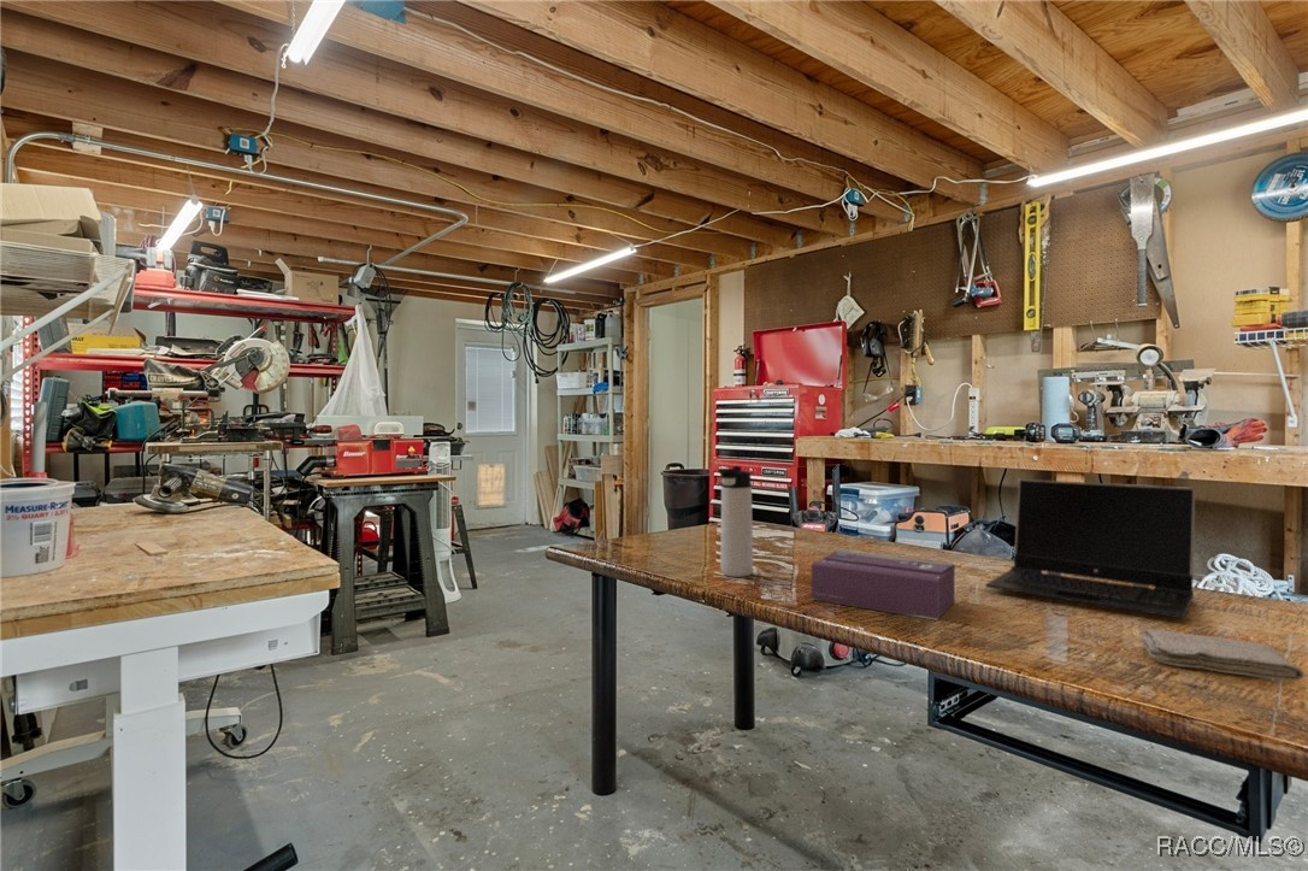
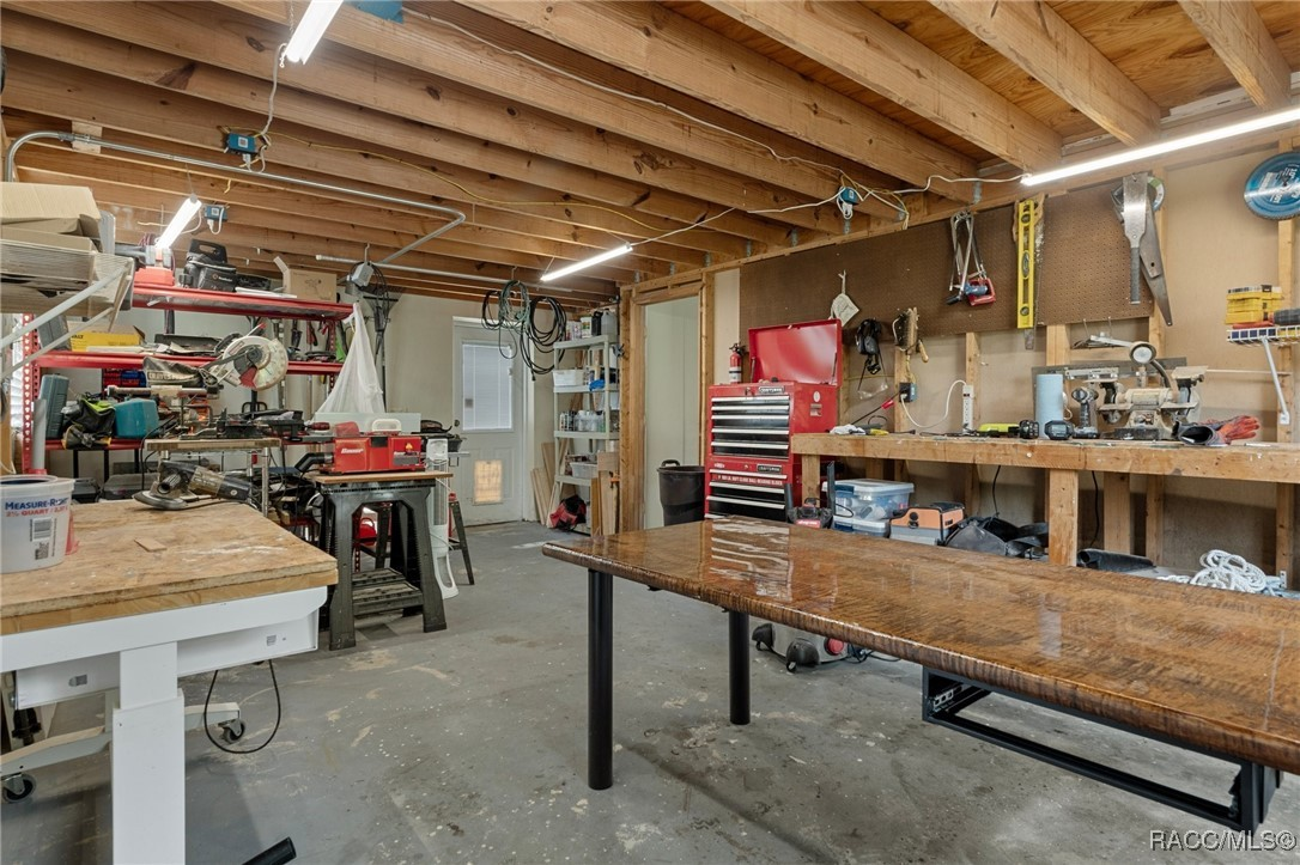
- washcloth (1213, 652)
- laptop computer (1088, 541)
- tissue box (882, 581)
- thermos bottle (733, 520)
